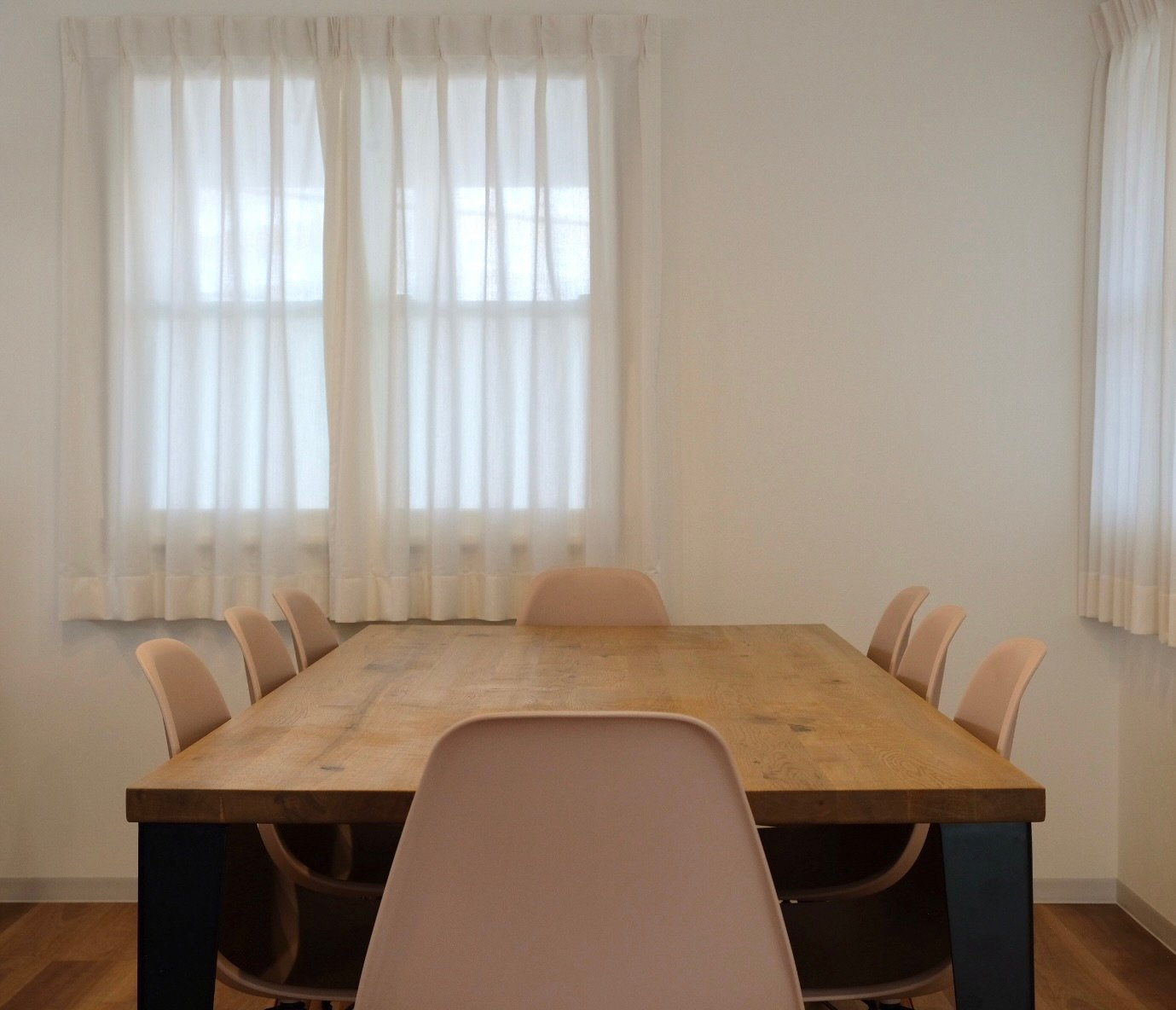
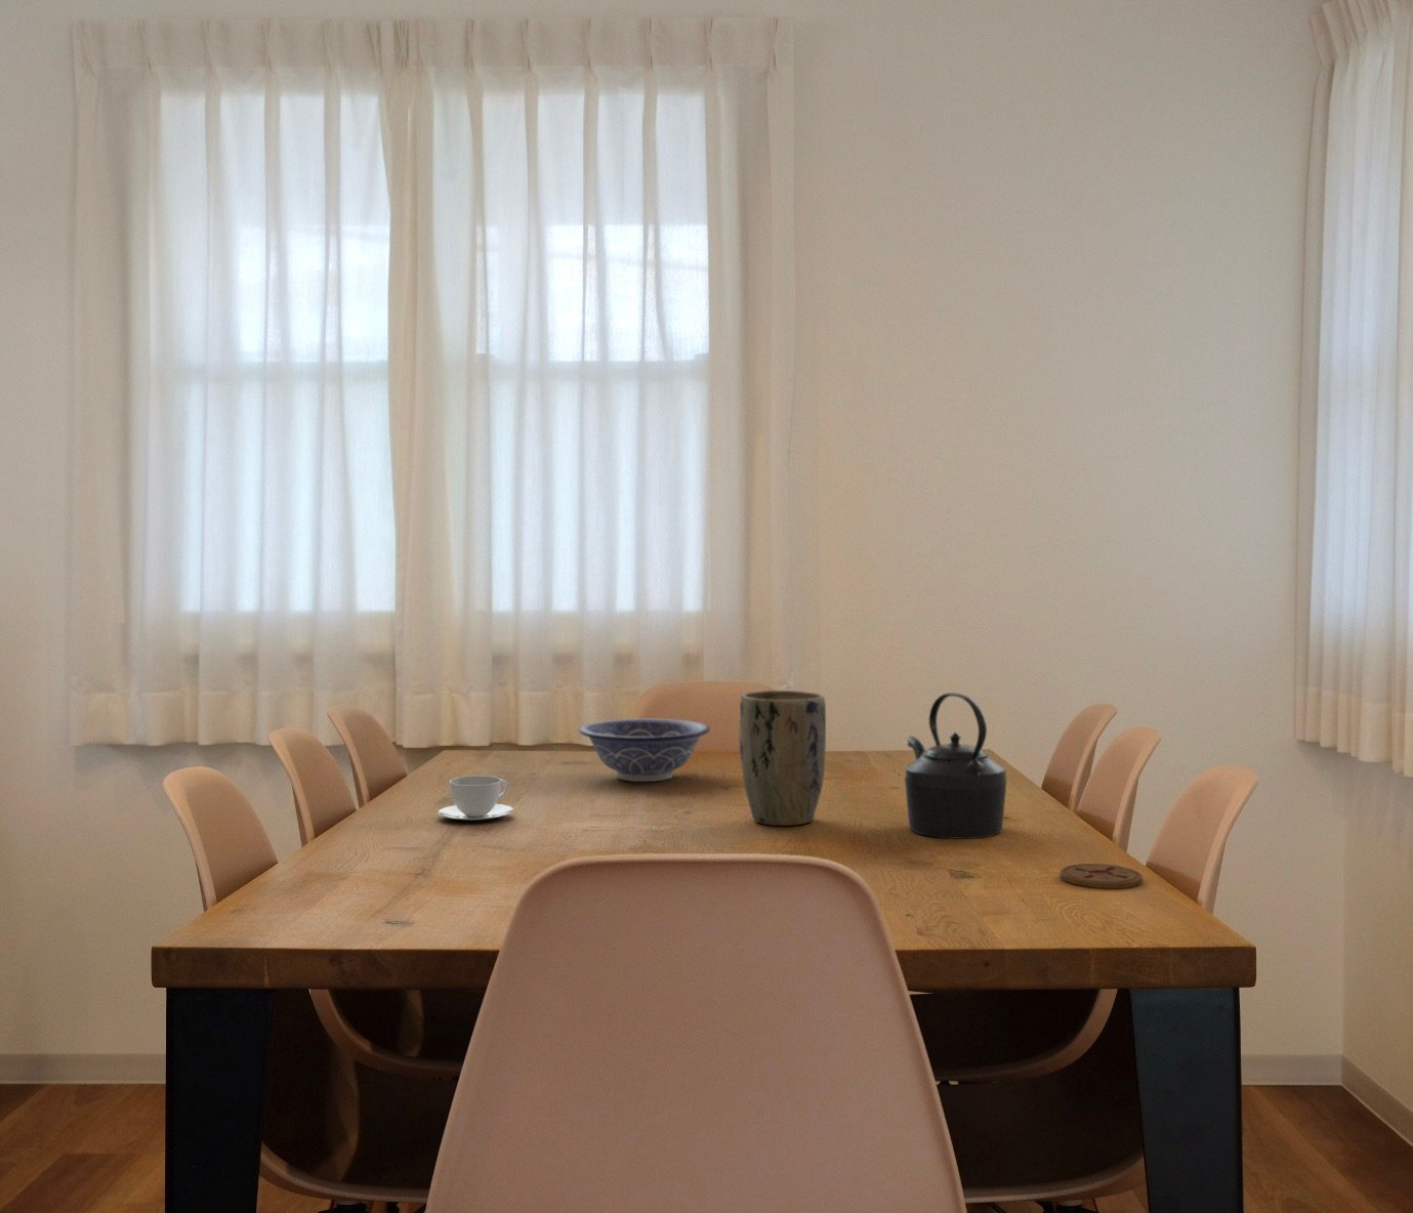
+ kettle (943, 757)
+ teacup (476, 799)
+ coaster (1101, 874)
+ decorative bowl (644, 752)
+ plant pot (782, 757)
